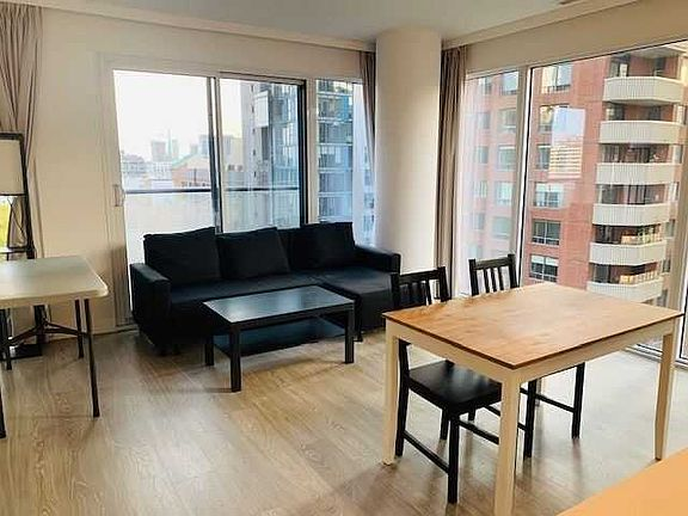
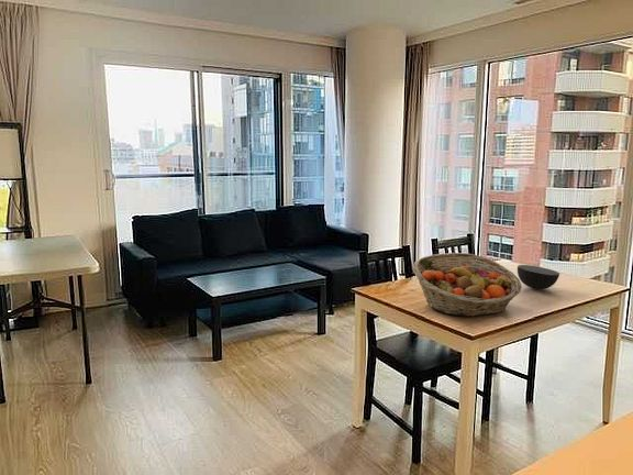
+ bowl (537, 277)
+ fruit basket (465, 283)
